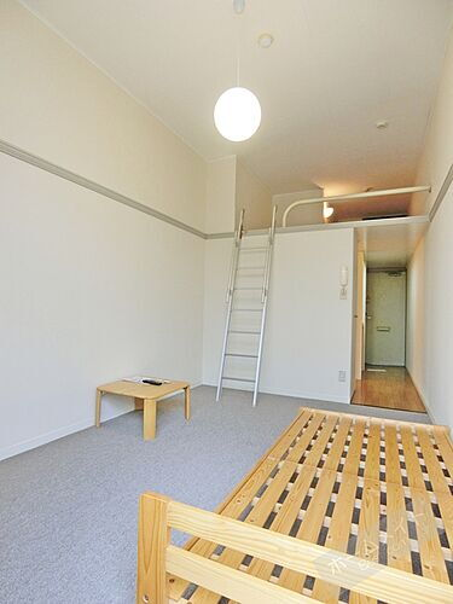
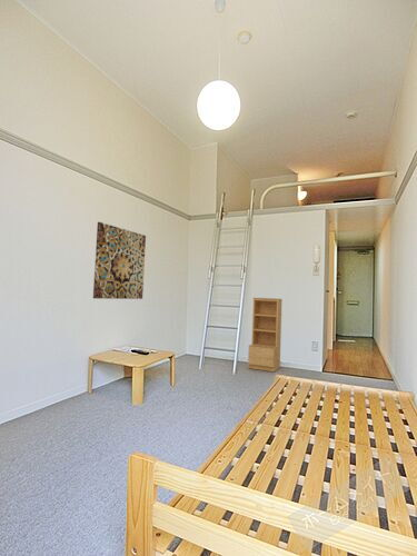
+ bookshelf (265, 332)
+ wall art (121, 264)
